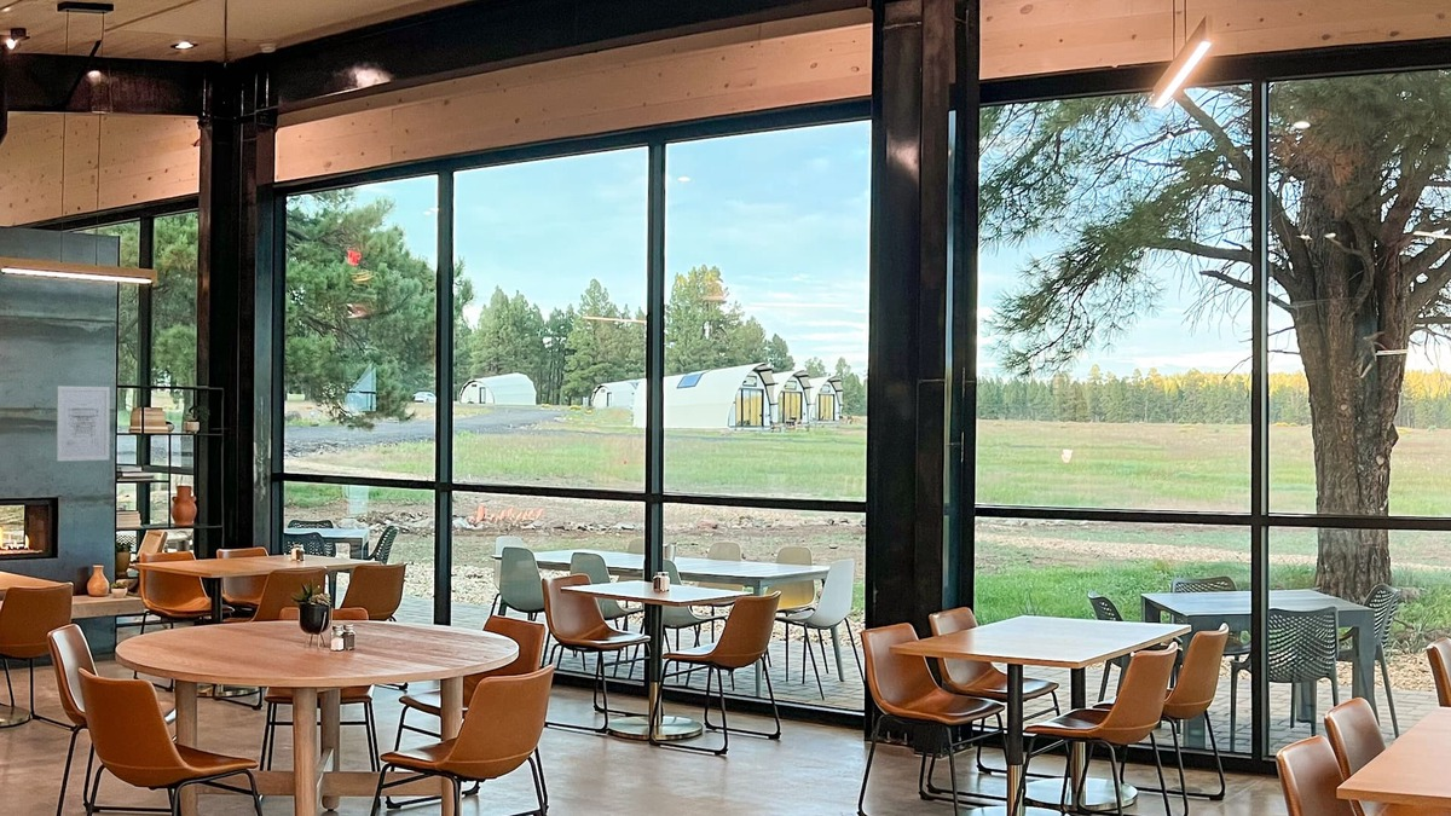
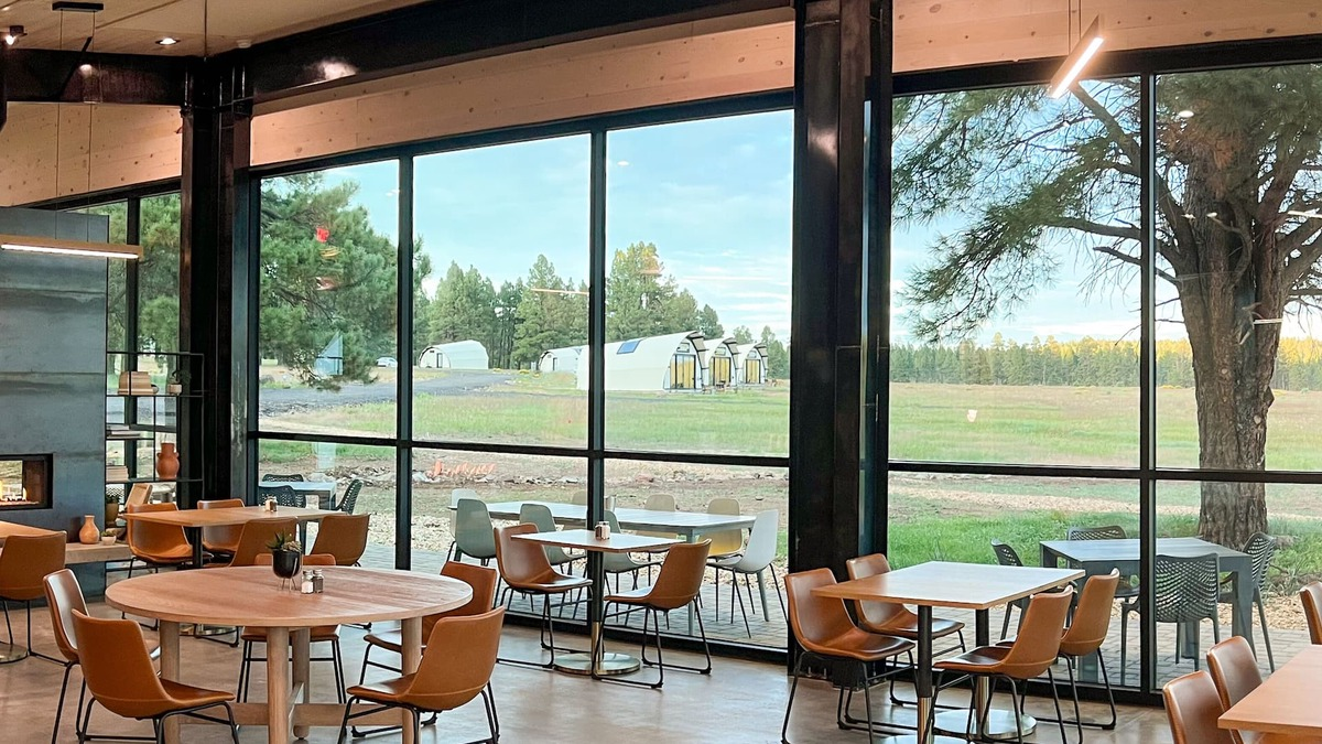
- wall art (83, 423)
